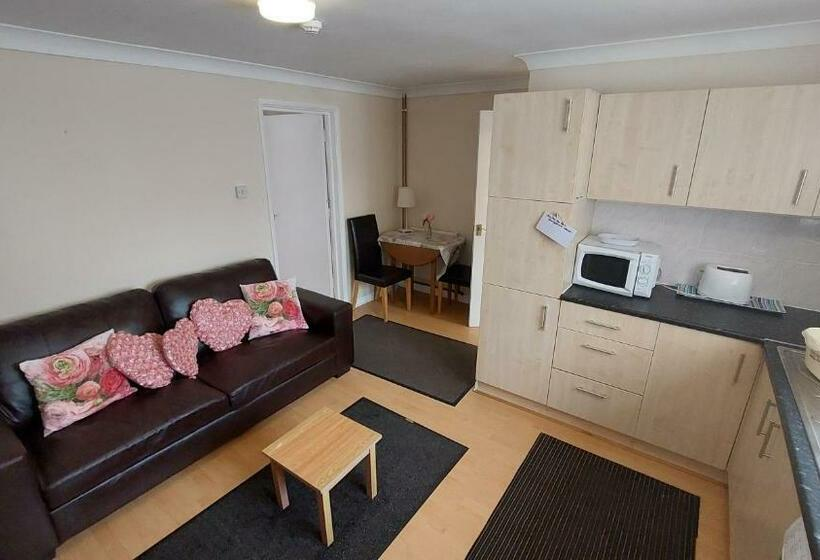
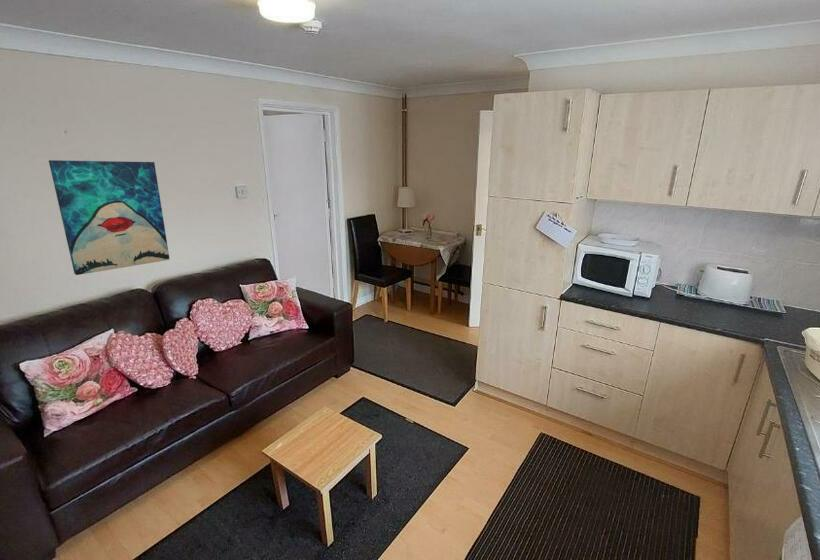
+ wall art (116, 215)
